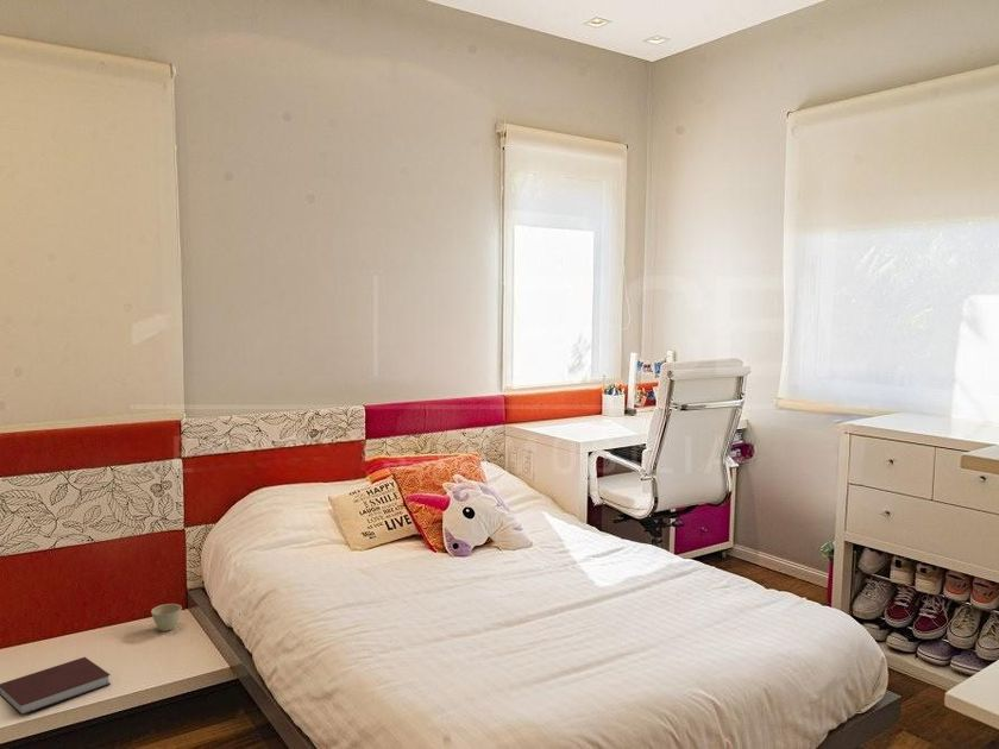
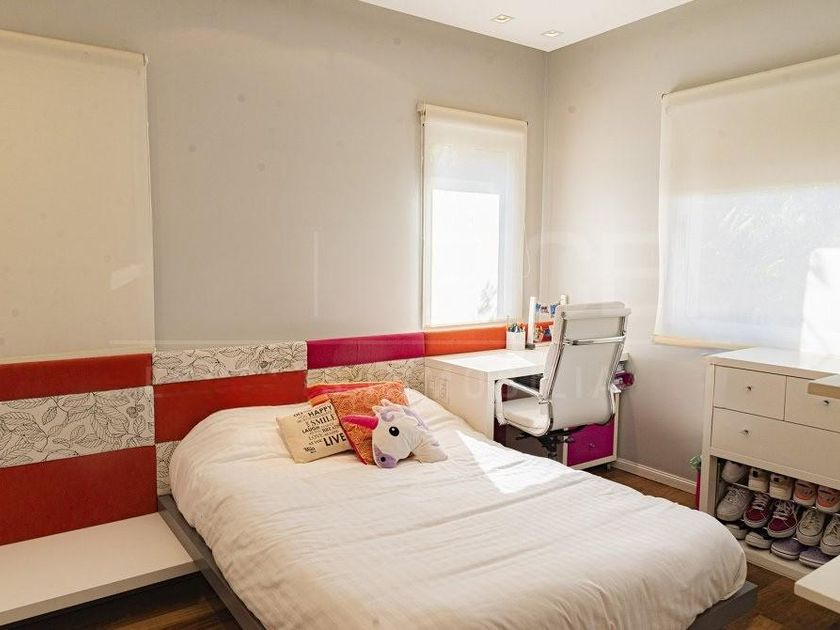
- flower pot (166, 618)
- notebook (55, 684)
